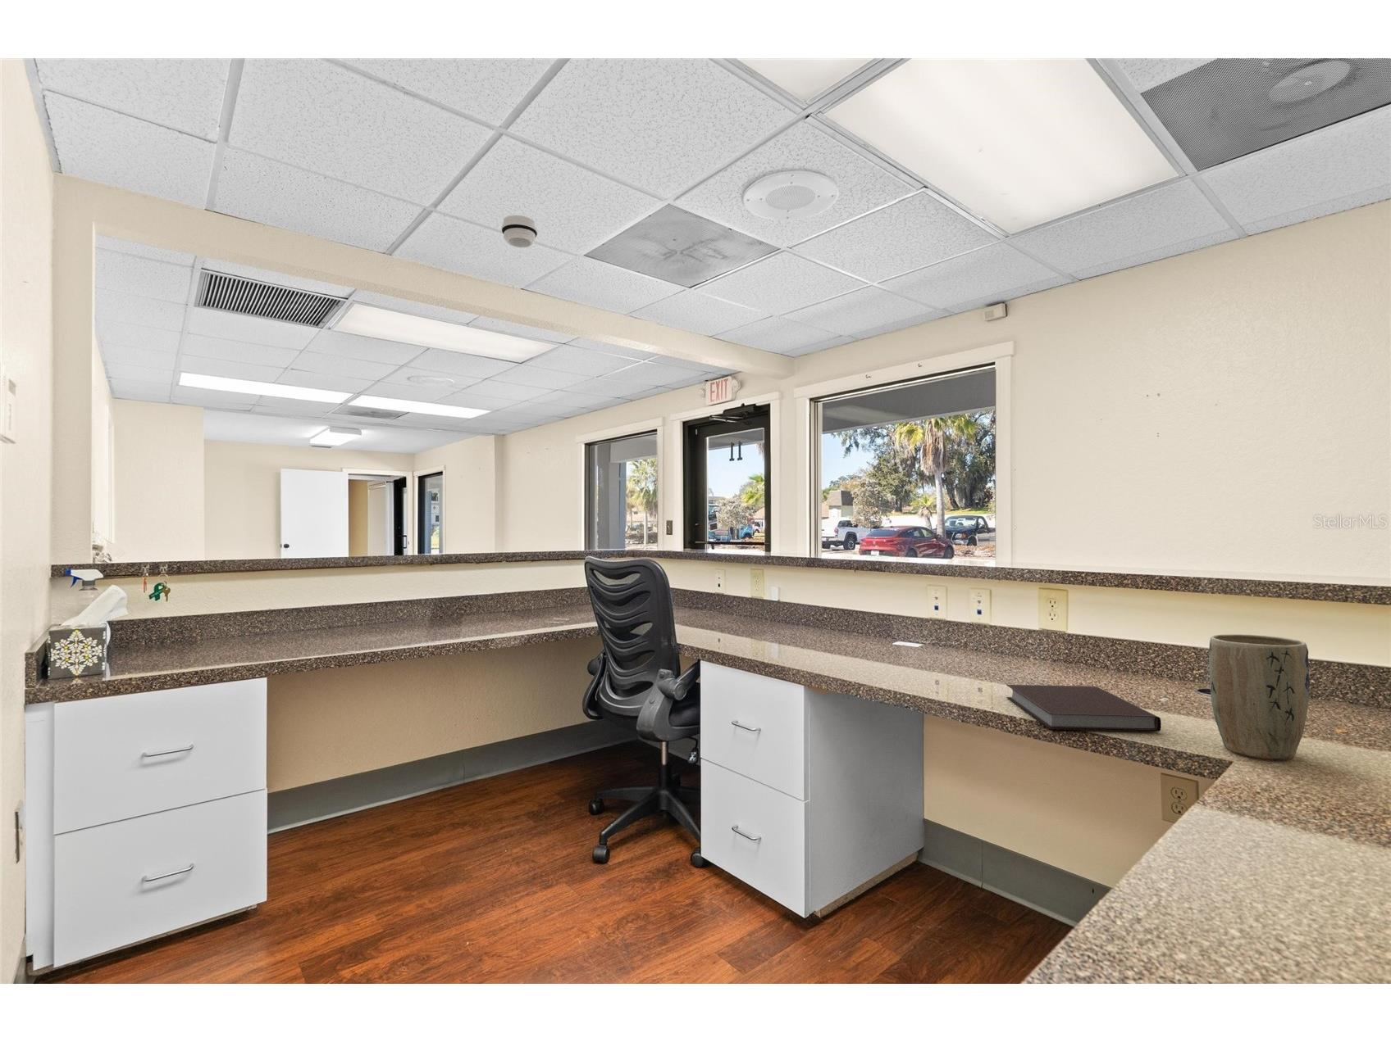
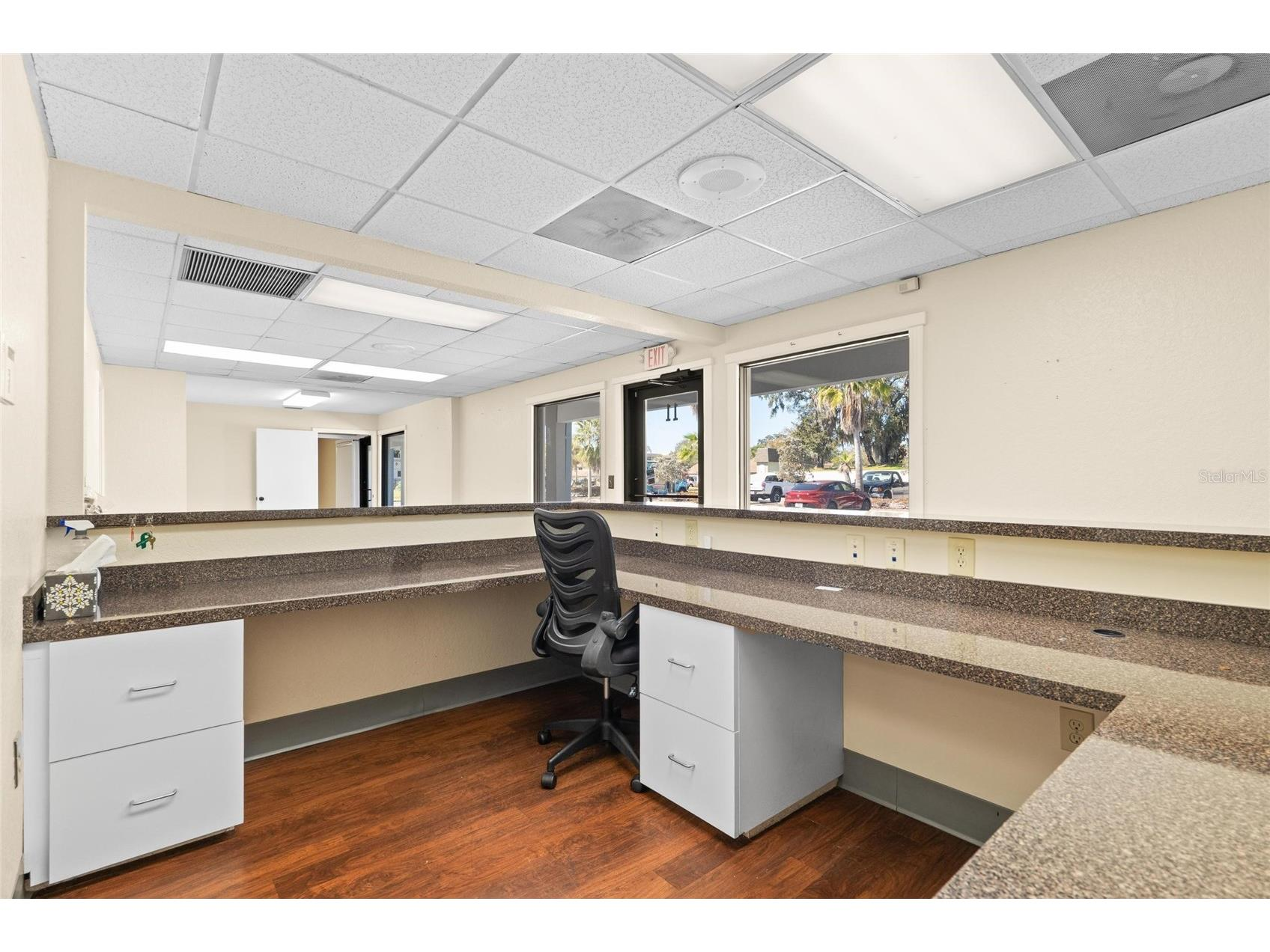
- notebook (1076, 705)
- plant pot (1258, 695)
- smoke detector (519, 232)
